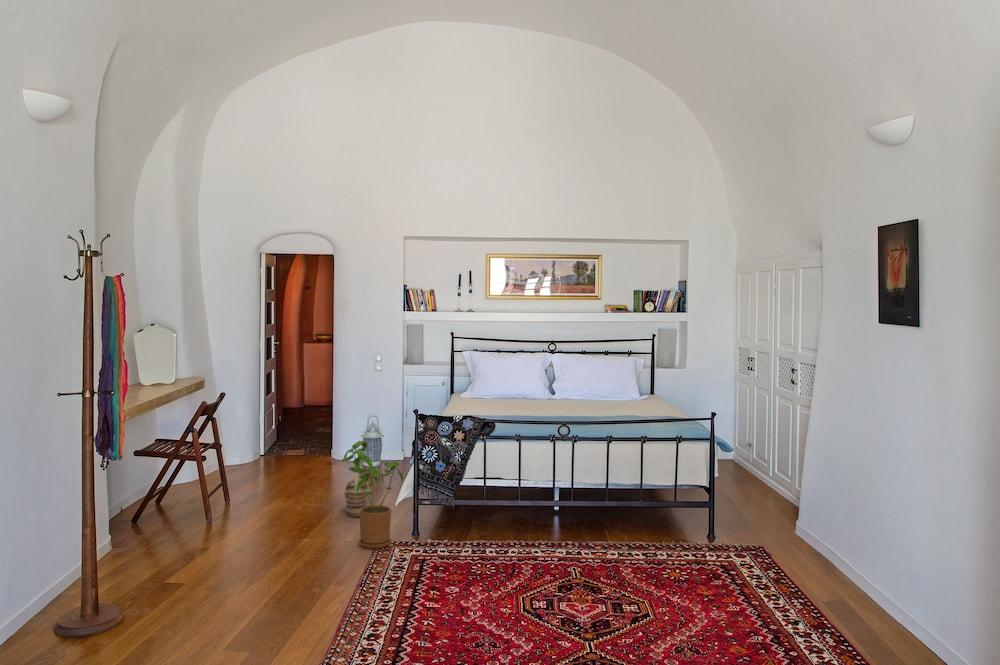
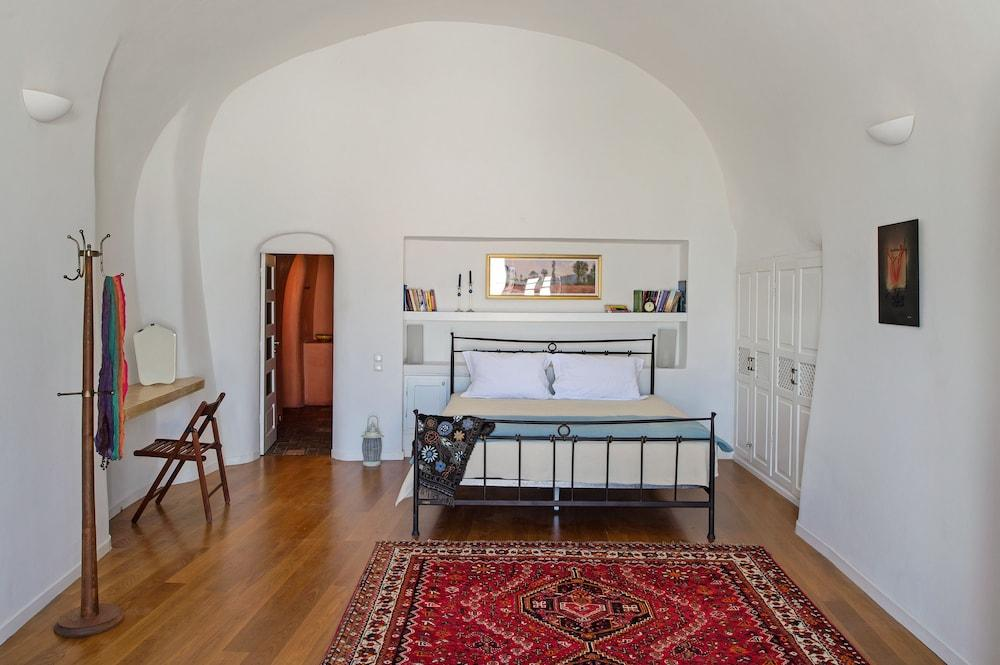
- basket (355, 485)
- house plant (372, 492)
